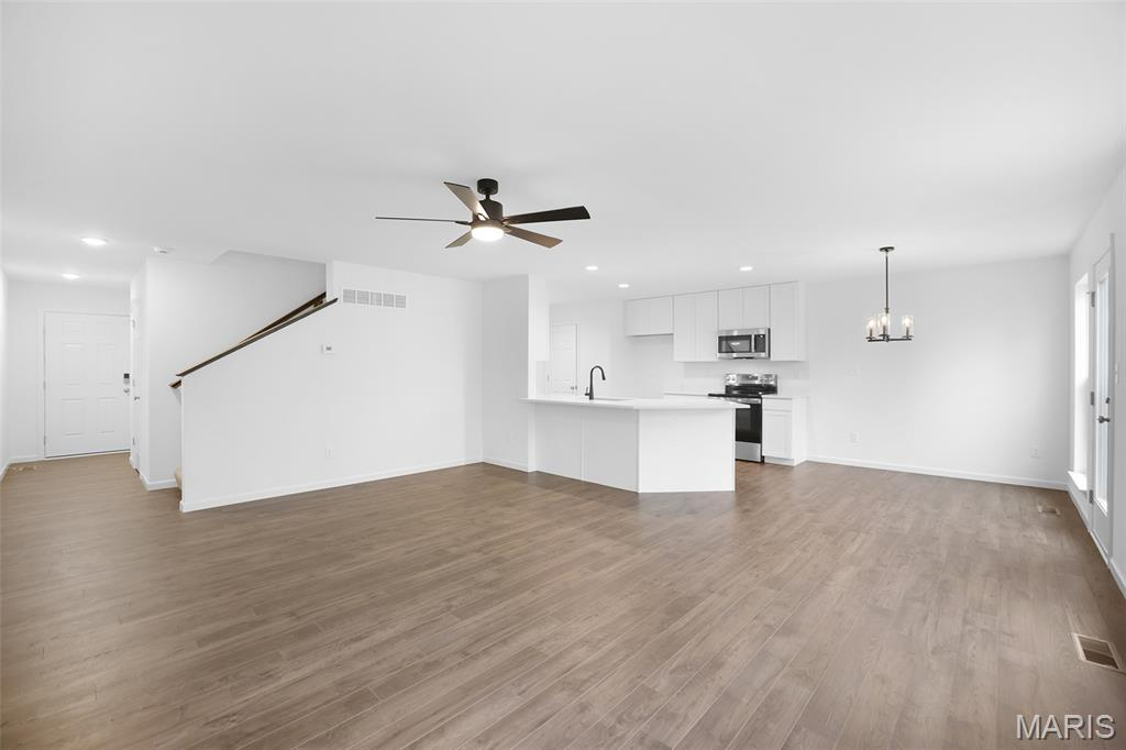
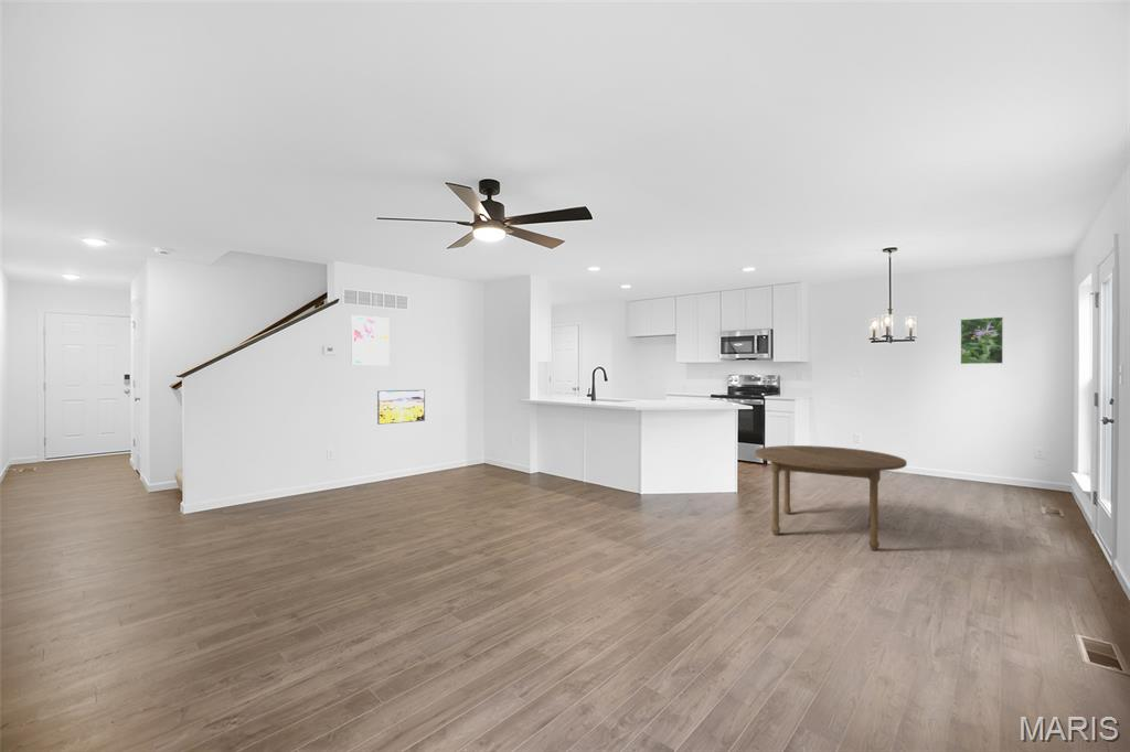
+ wall art (371, 341)
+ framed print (402, 406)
+ dining table (828, 474)
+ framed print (981, 341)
